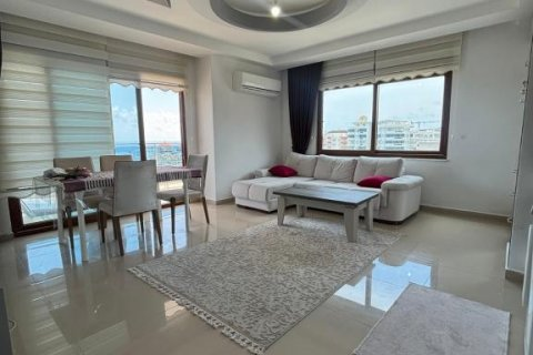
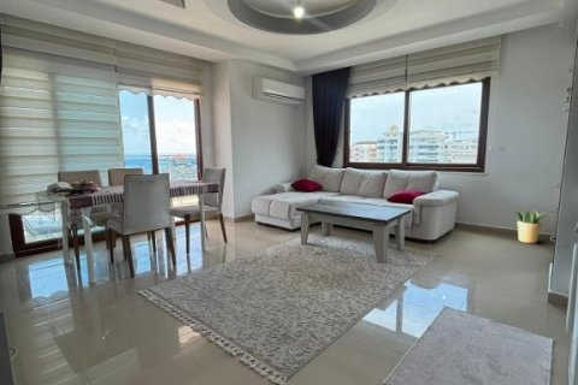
+ potted plant (529, 225)
